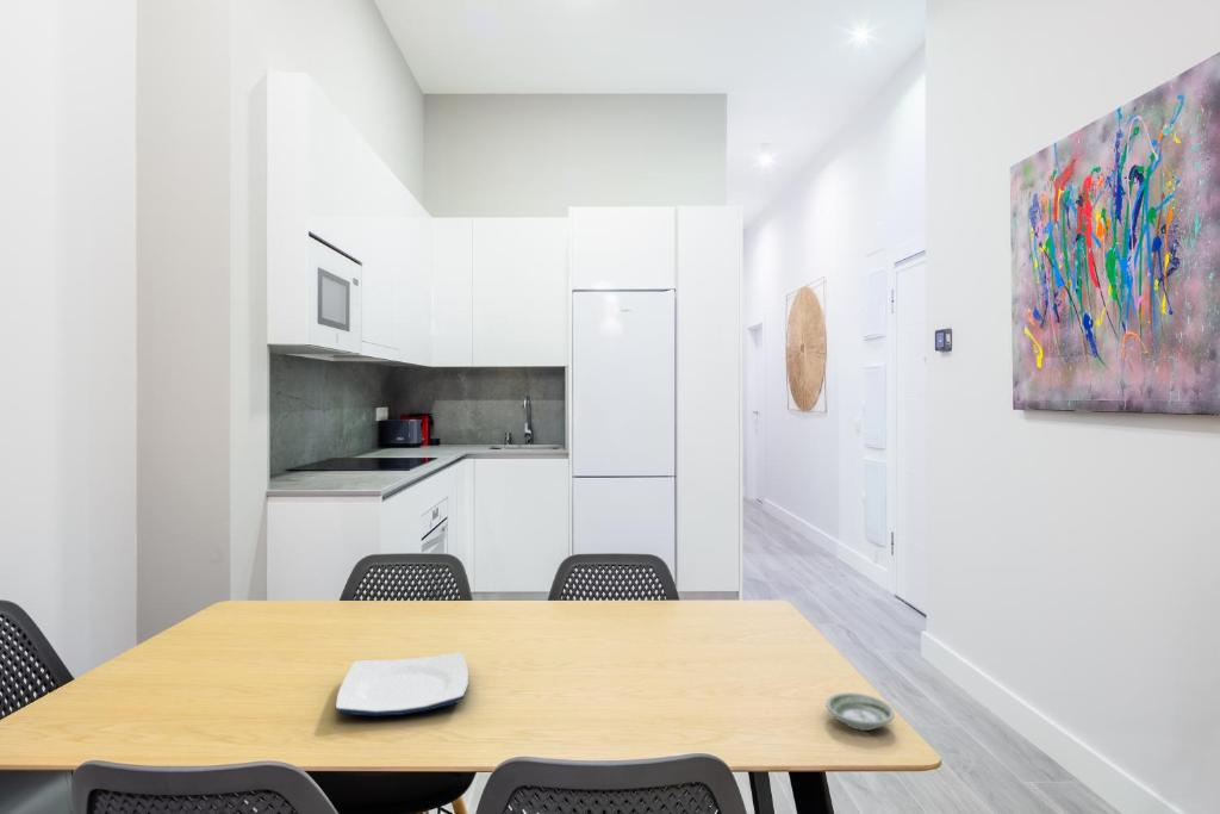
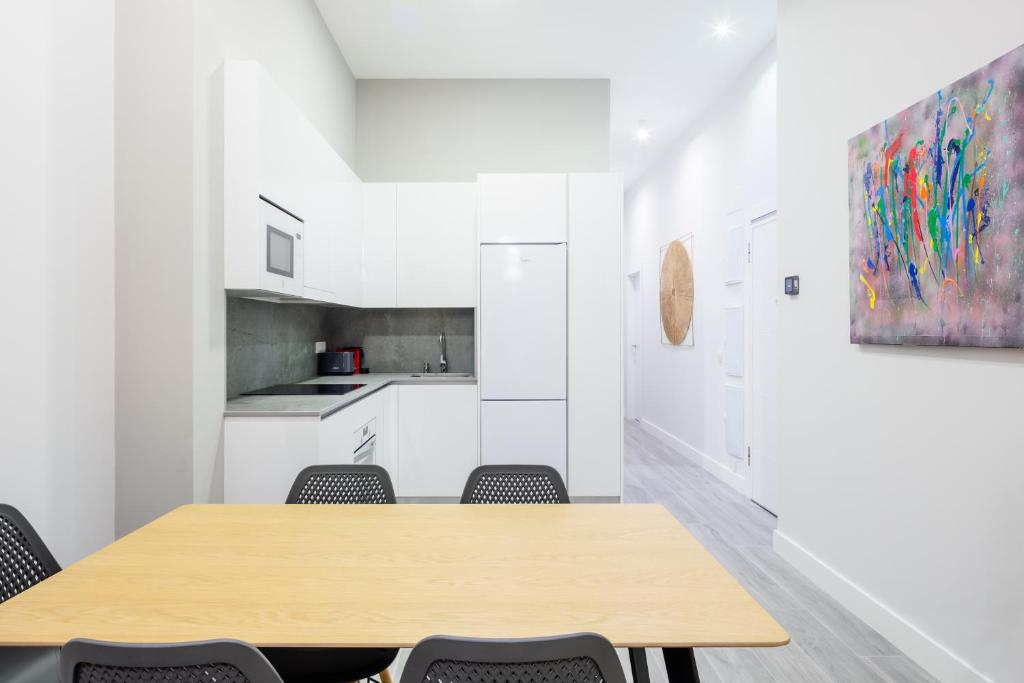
- saucer (859, 714)
- plate (405, 685)
